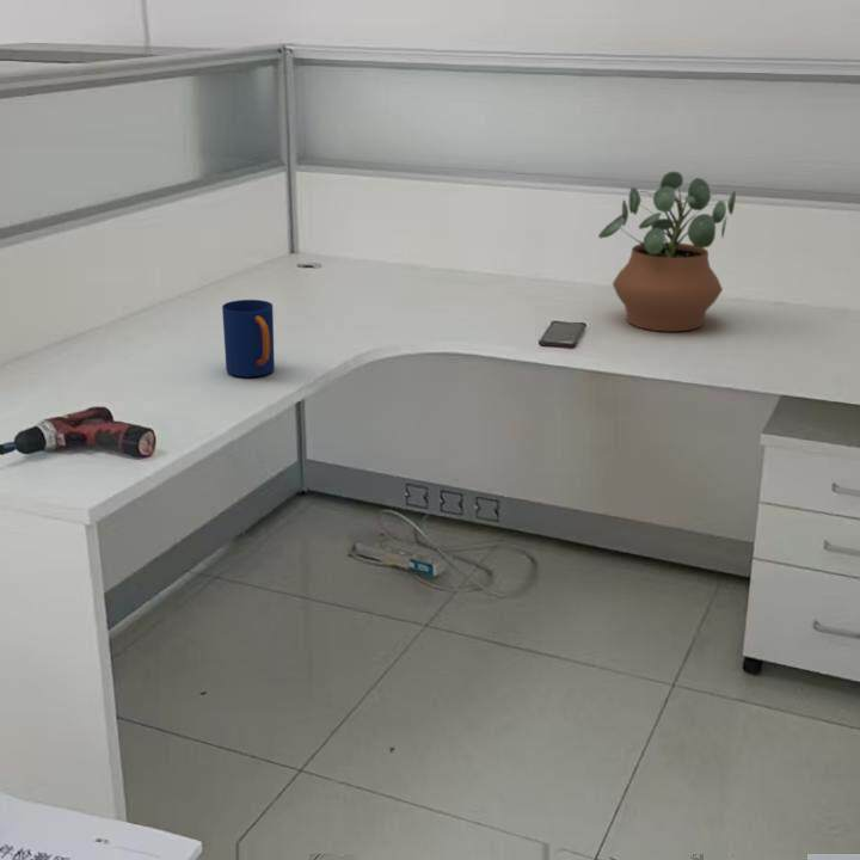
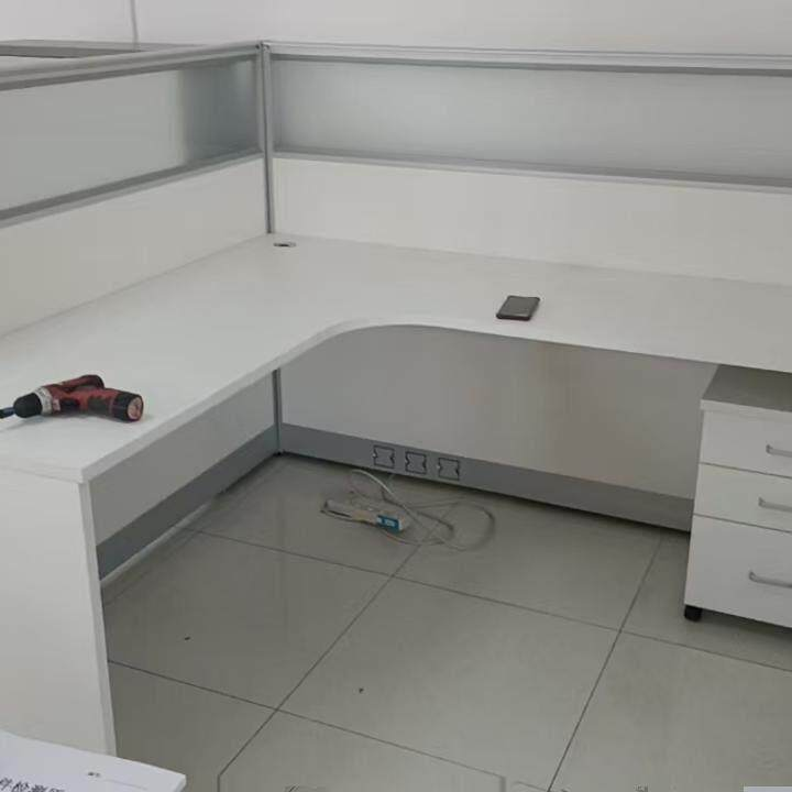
- potted plant (657, 251)
- mug (253, 340)
